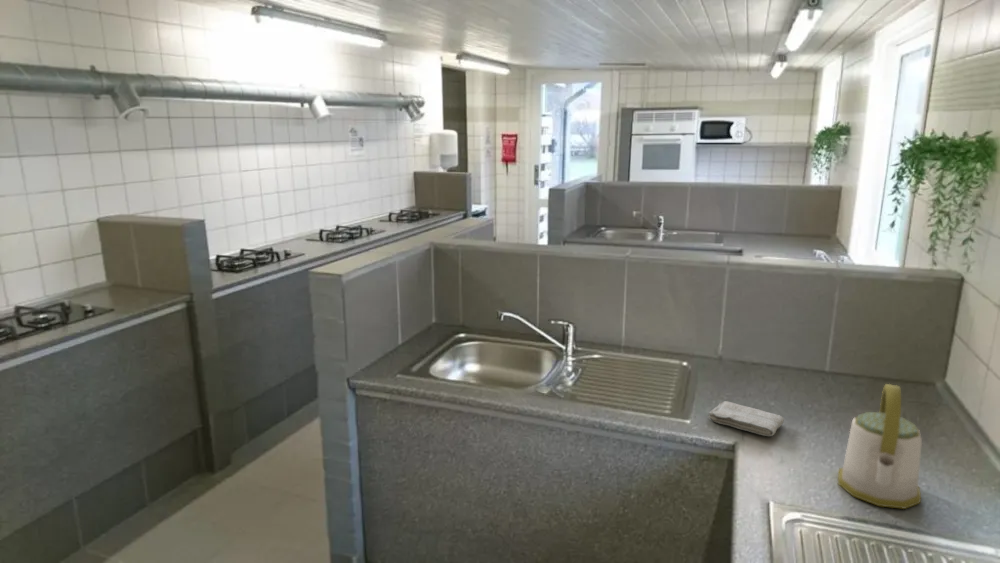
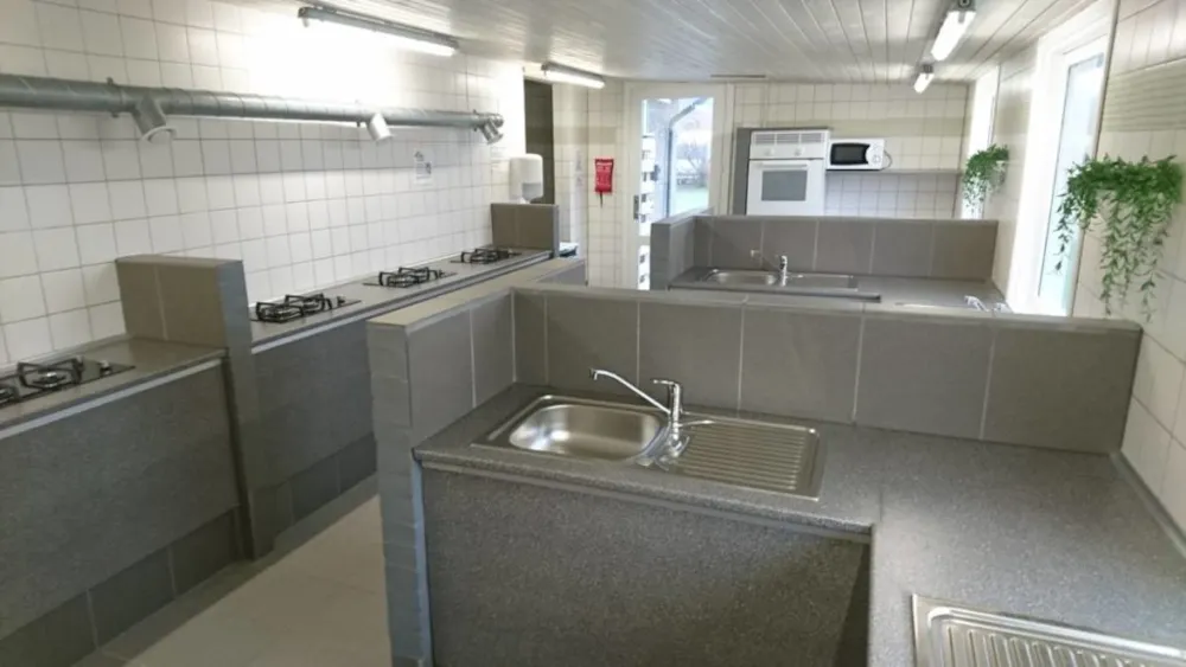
- kettle (884, 441)
- washcloth (745, 417)
